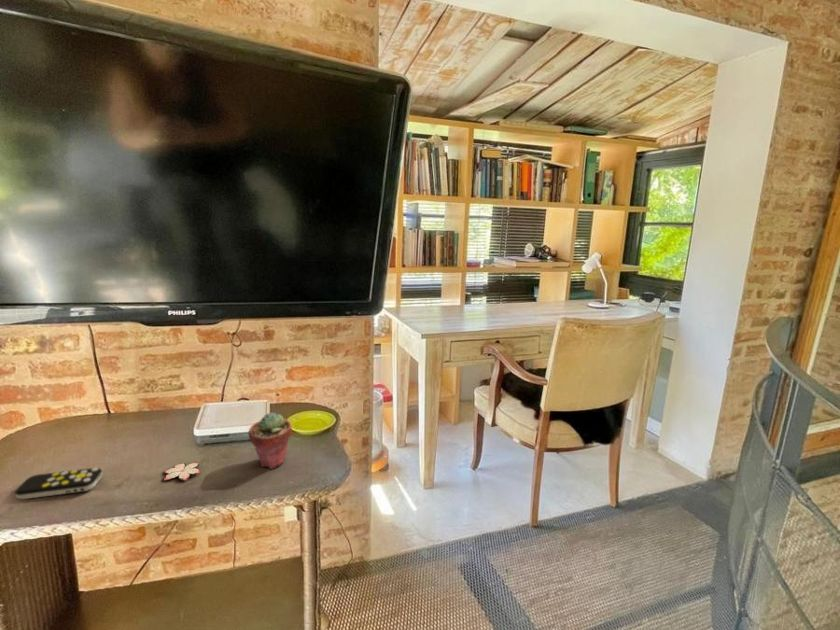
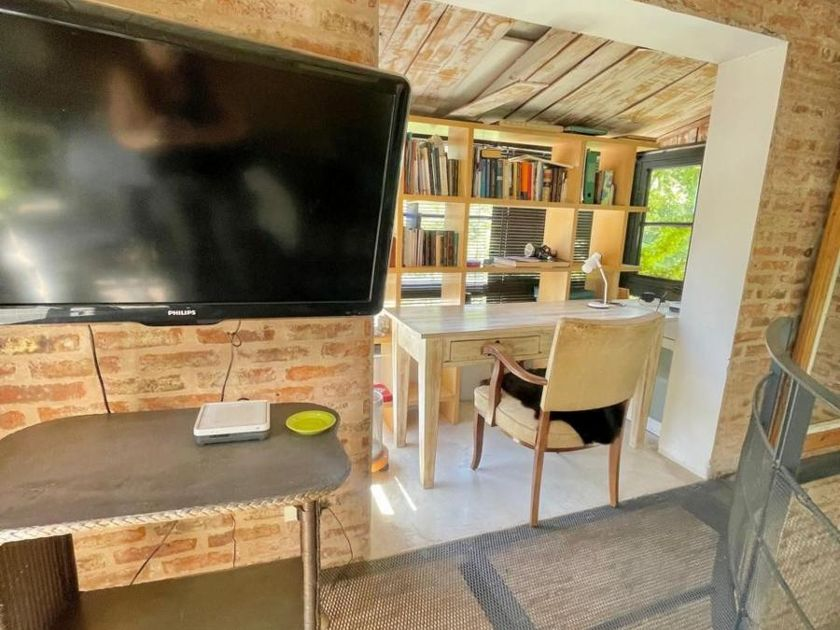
- remote control (60, 482)
- flower (182, 470)
- potted succulent (271, 437)
